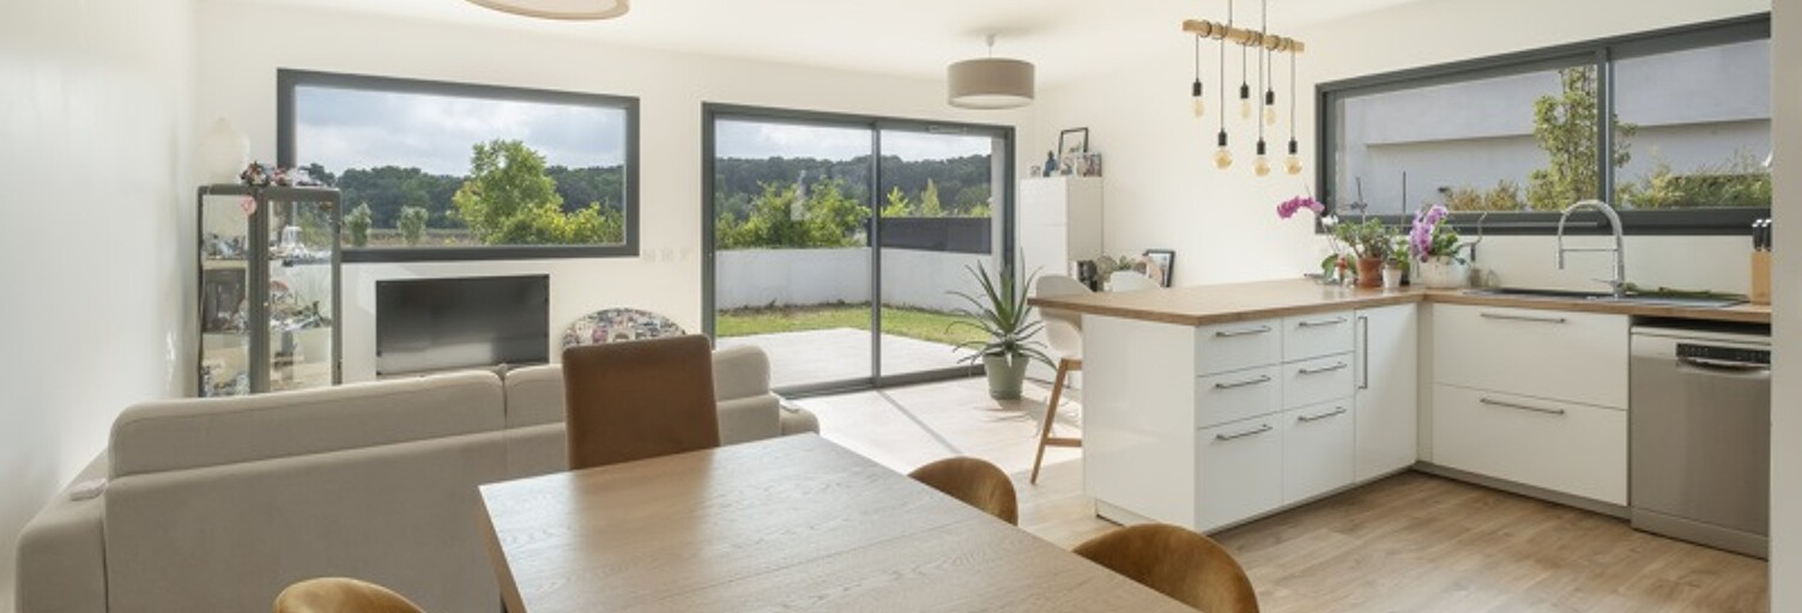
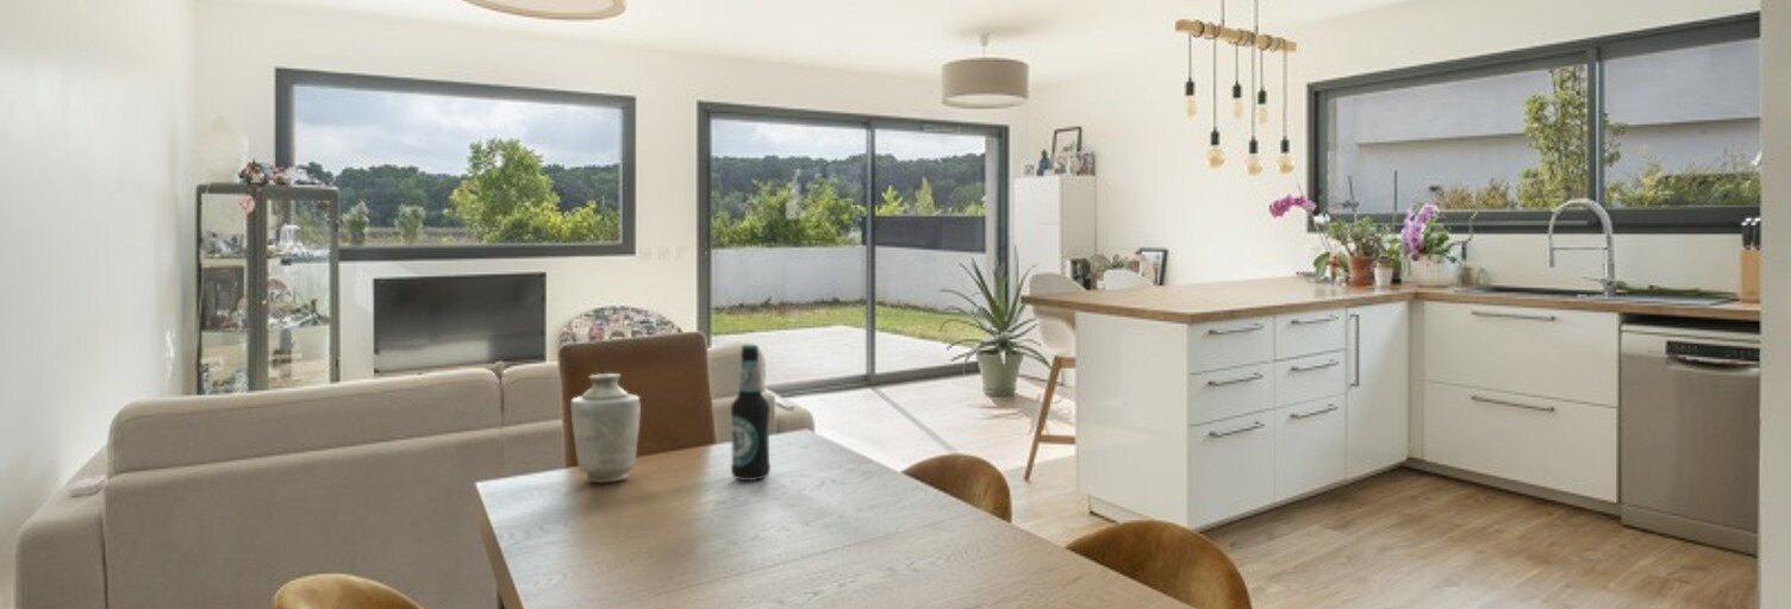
+ bottle (750, 412)
+ vase (606, 426)
